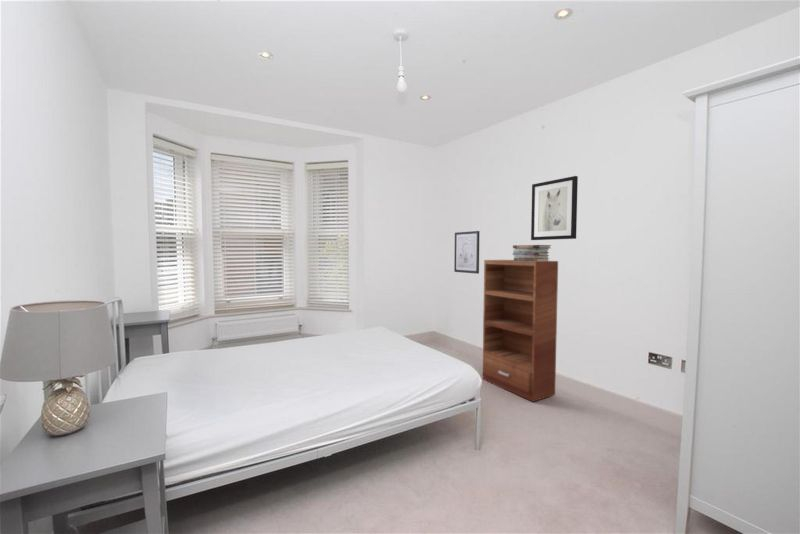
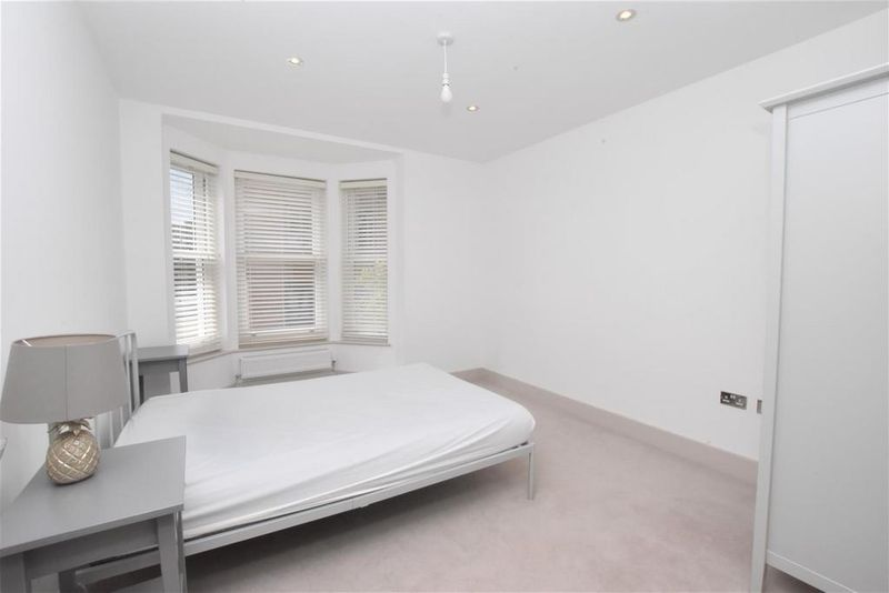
- book stack (531, 252)
- wall art (552, 210)
- wall art (466, 252)
- bookshelf (516, 324)
